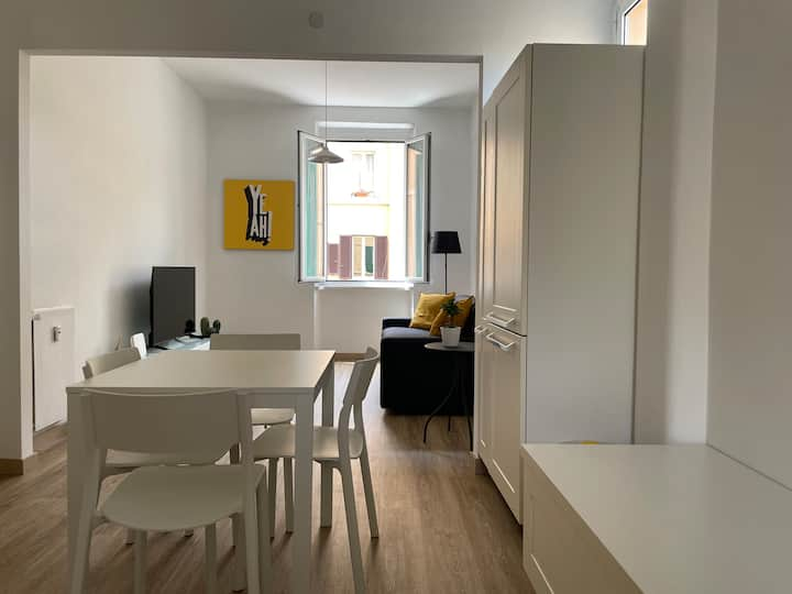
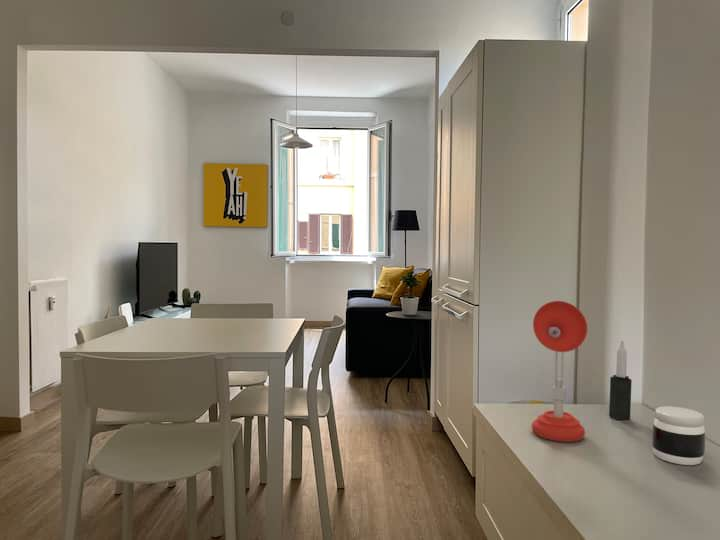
+ desk lamp (556, 369)
+ candle (620, 379)
+ jar (678, 434)
